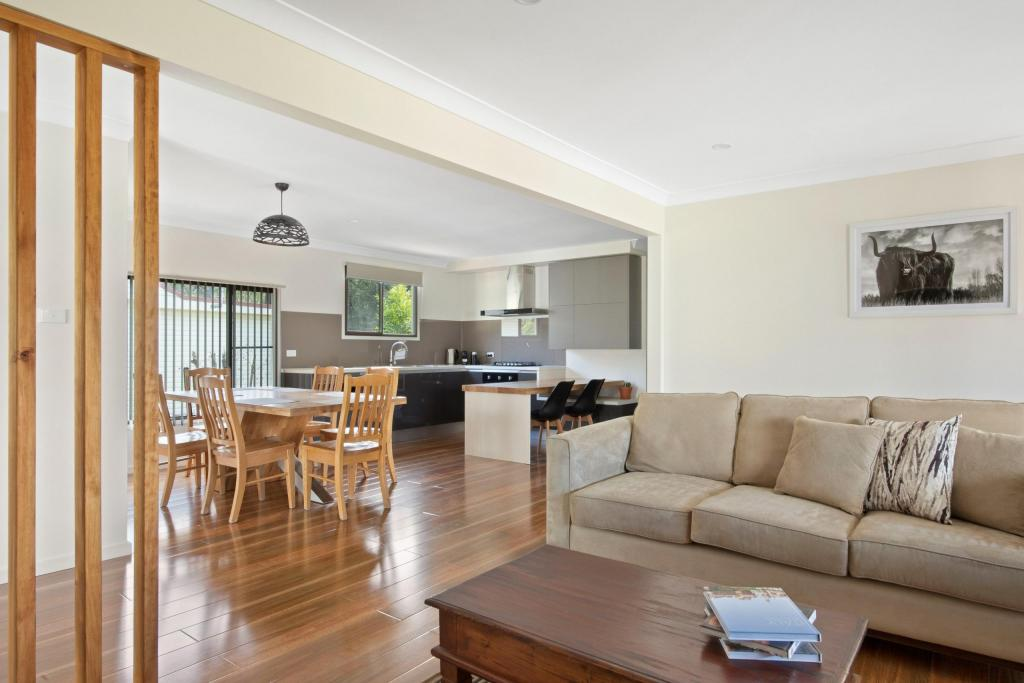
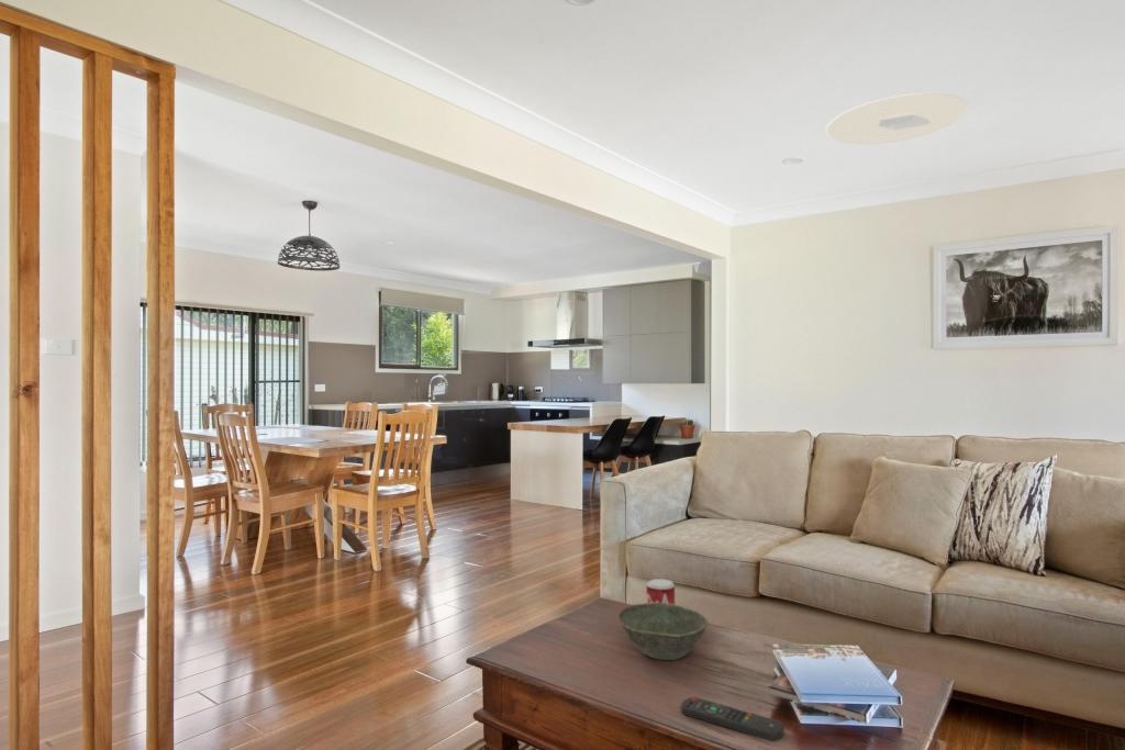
+ remote control (731, 717)
+ ceiling light (893, 115)
+ bowl (662, 634)
+ beverage can (660, 601)
